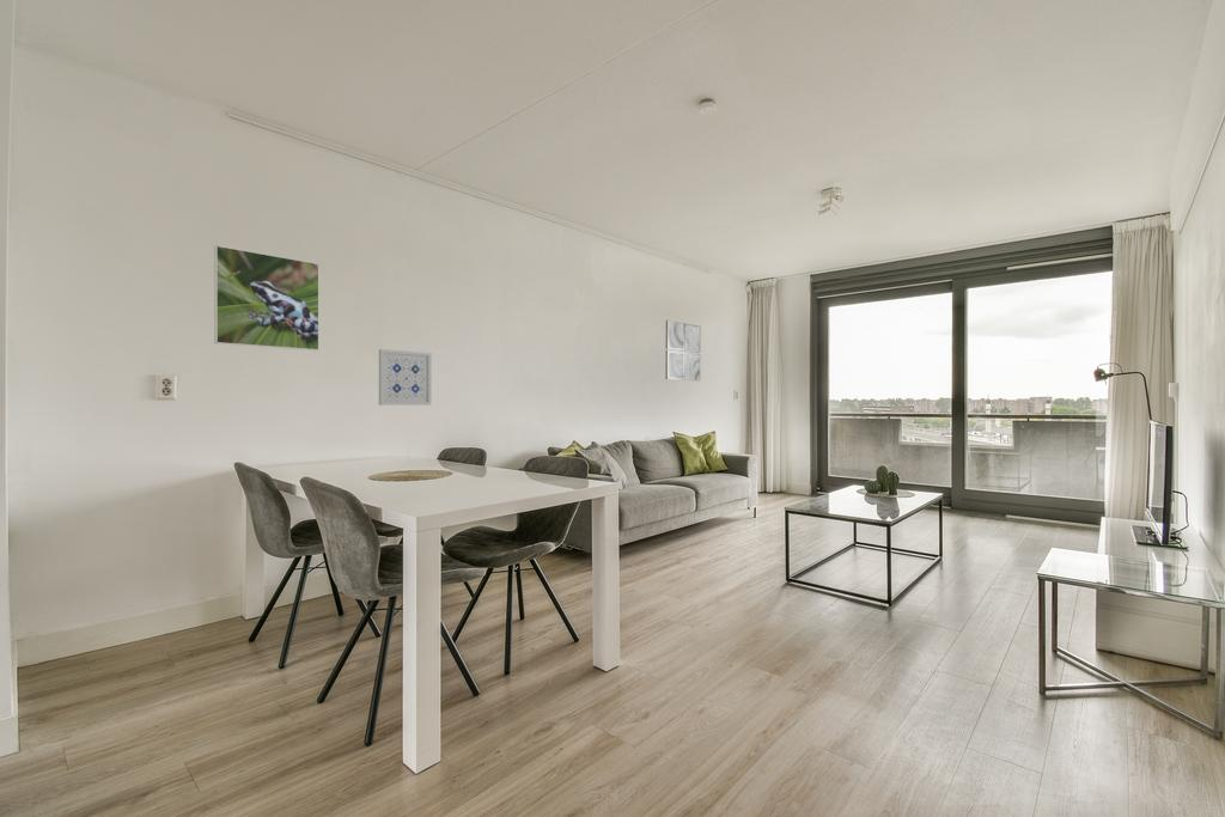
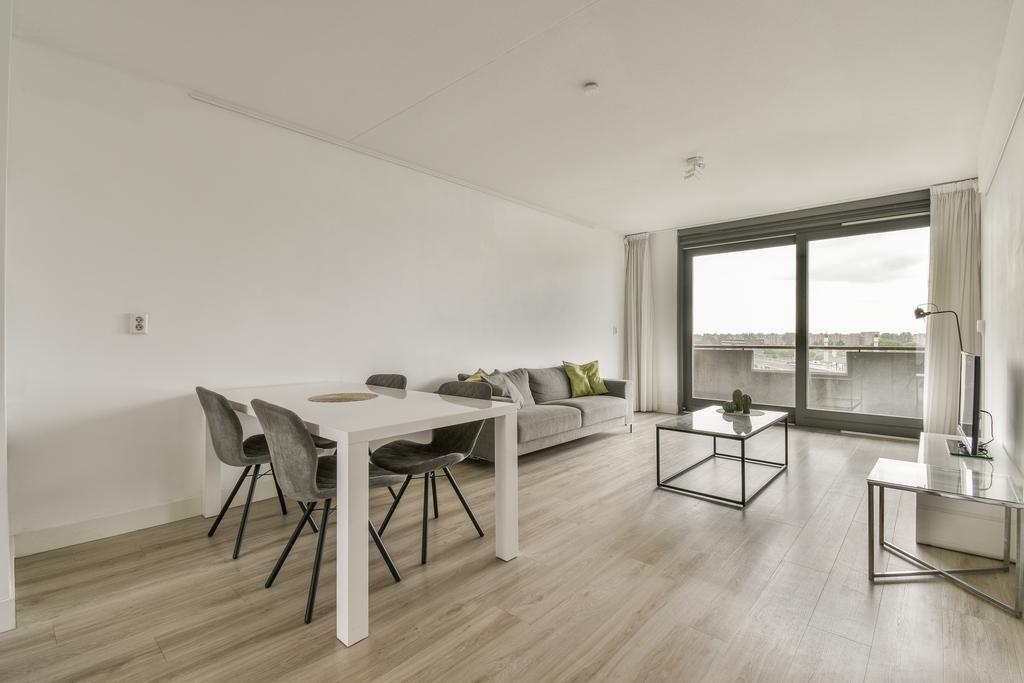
- wall art (683, 350)
- wall art (406, 378)
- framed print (269, 300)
